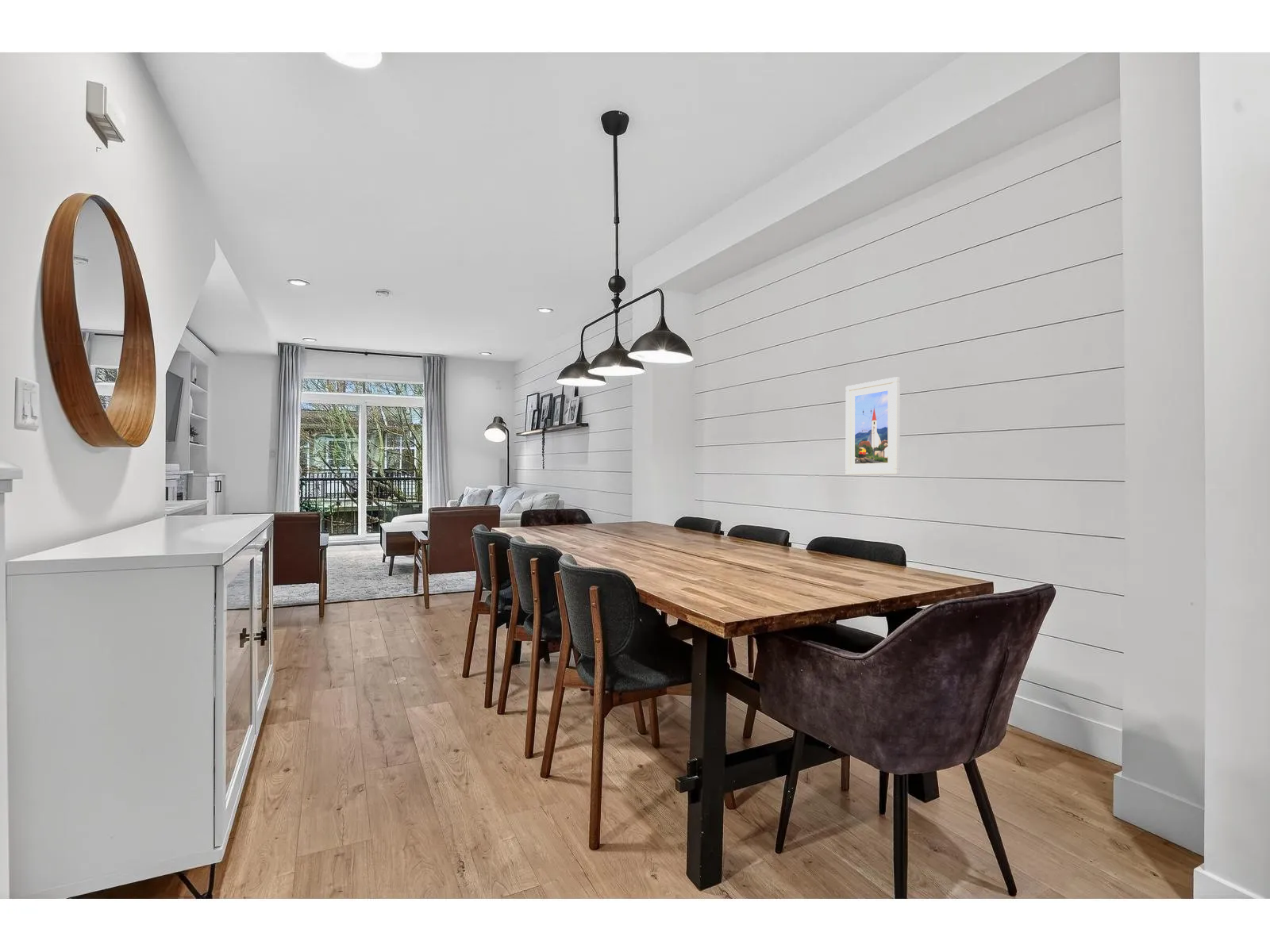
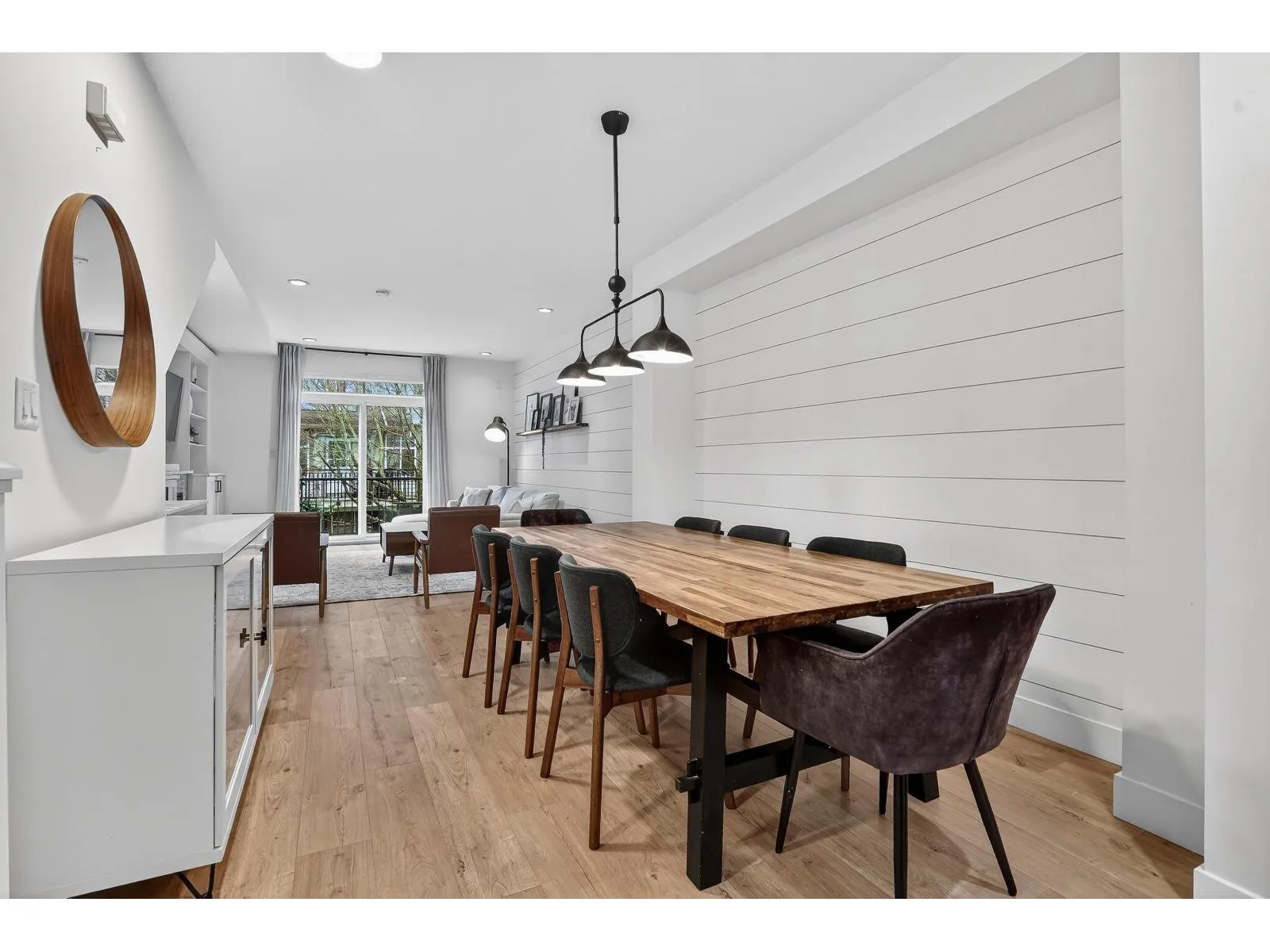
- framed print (872, 428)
